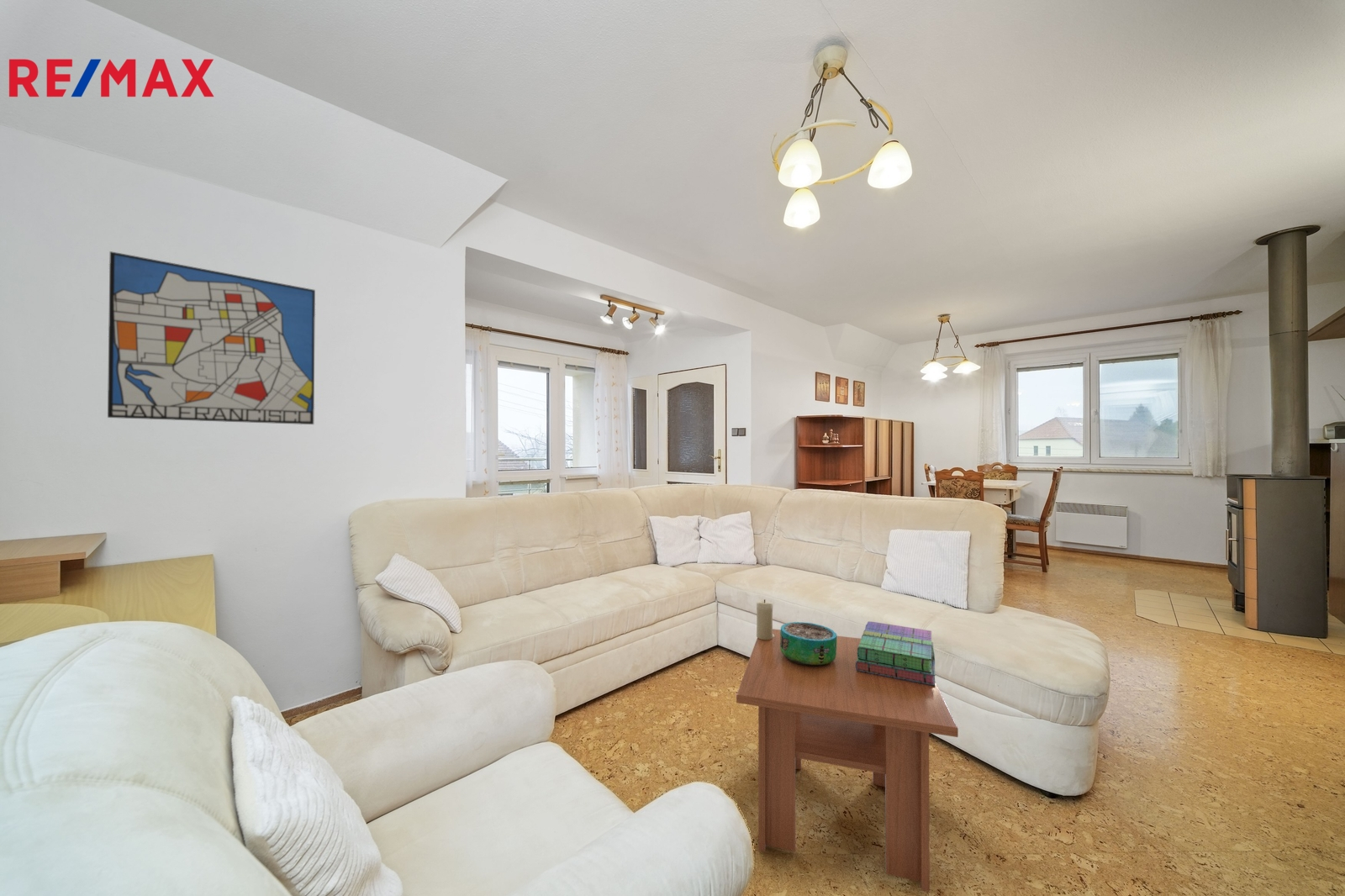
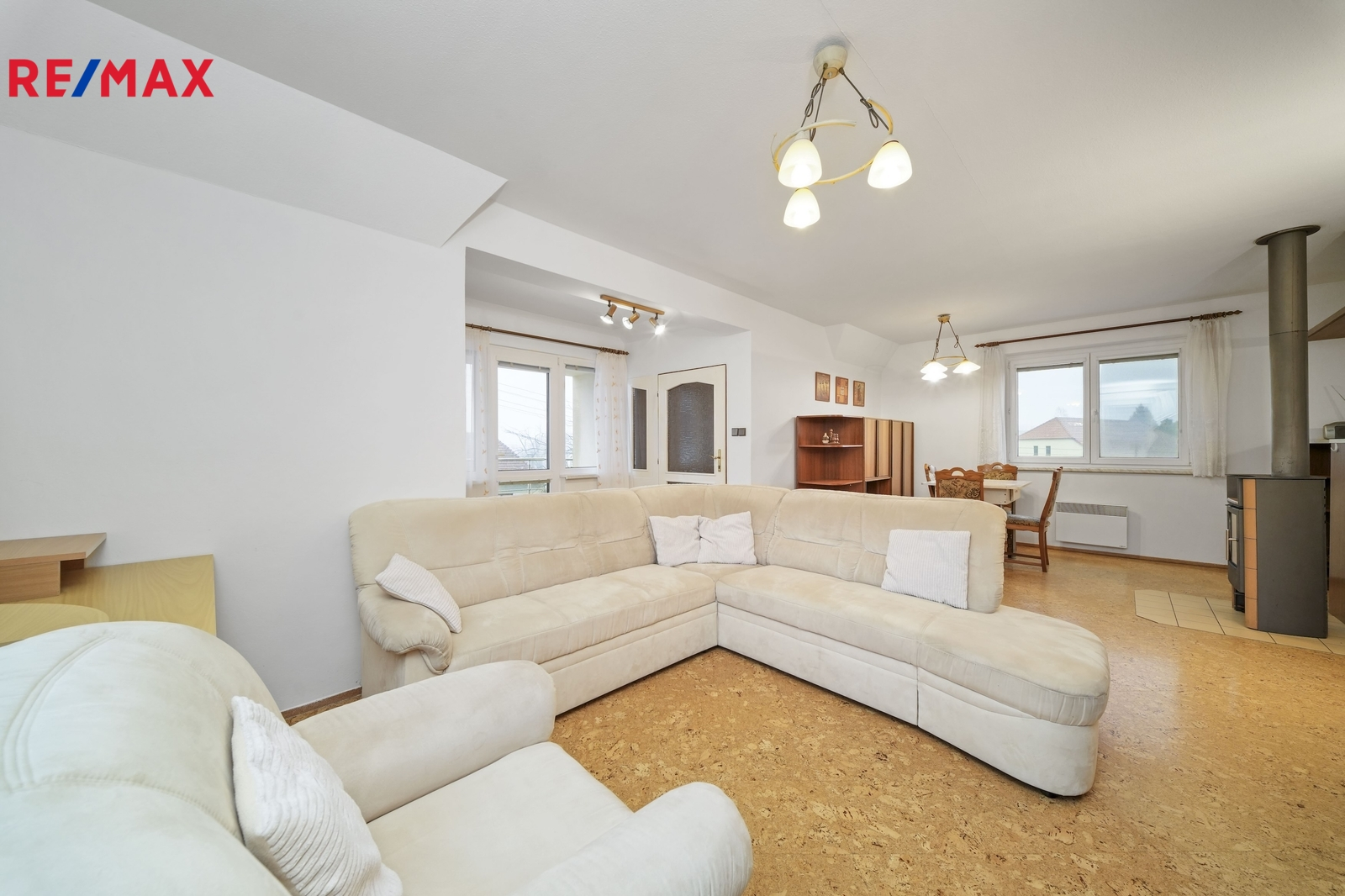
- candle (765, 617)
- books (895, 648)
- wall art (222, 346)
- decorative bowl (808, 642)
- coffee table (837, 740)
